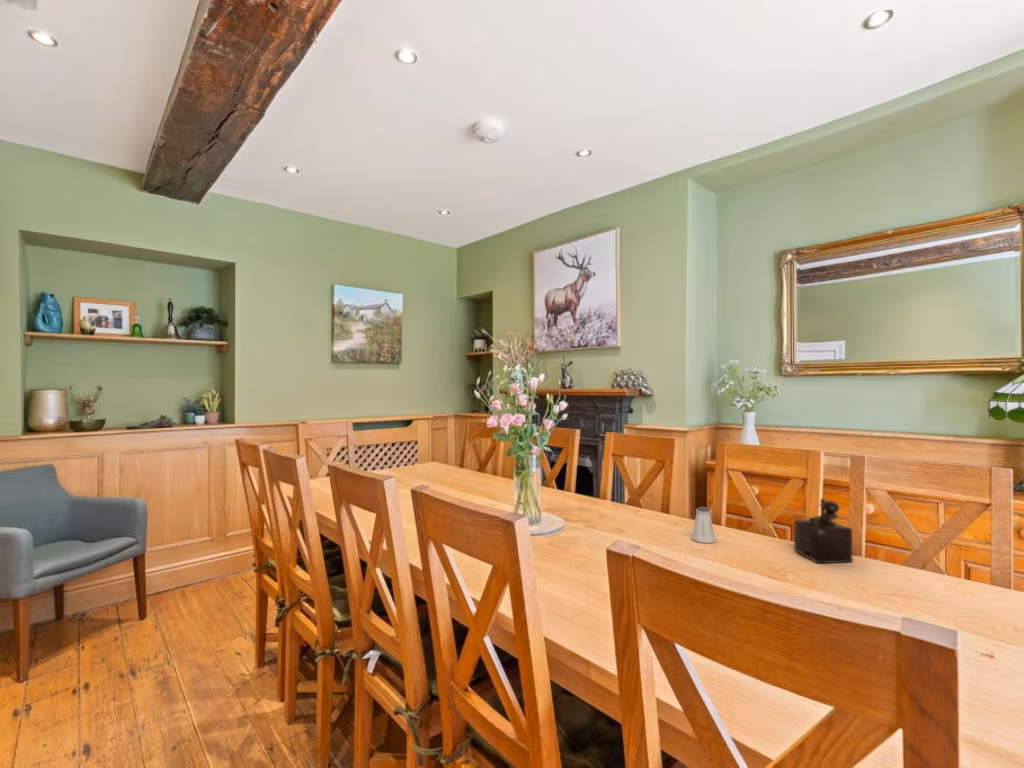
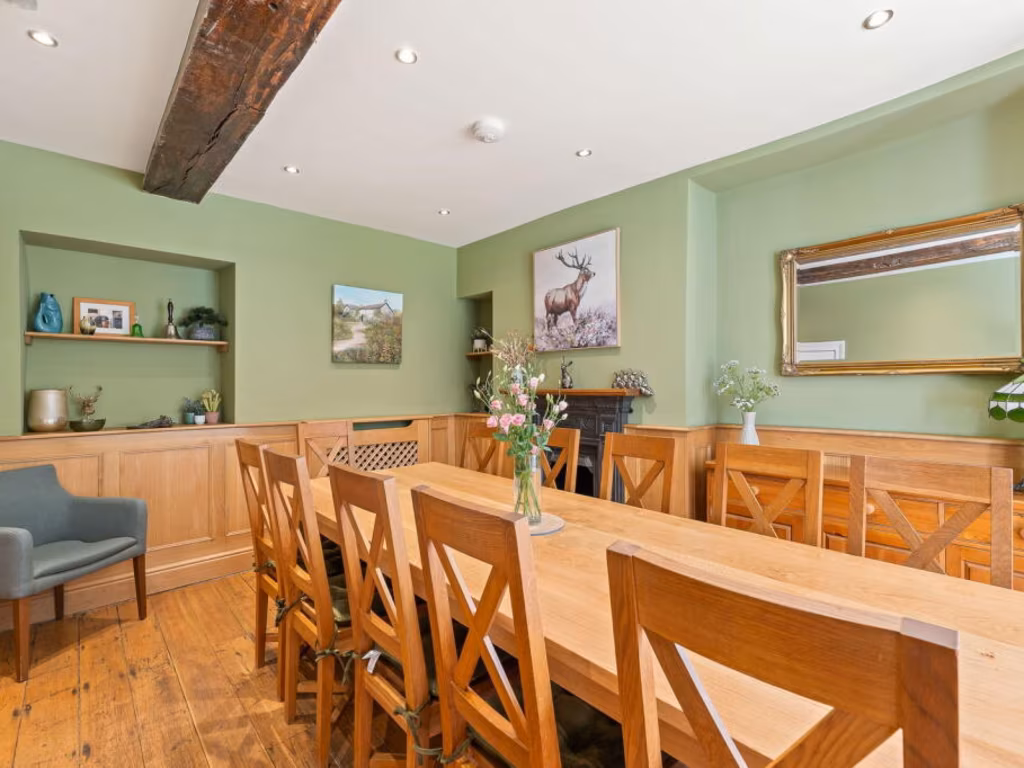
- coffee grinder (827, 527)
- saltshaker (703, 523)
